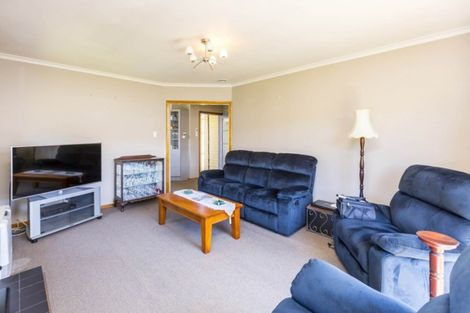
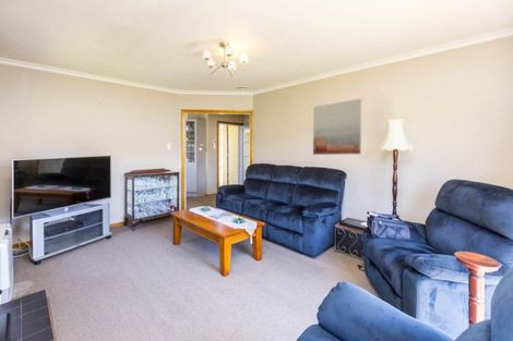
+ wall art (335, 129)
